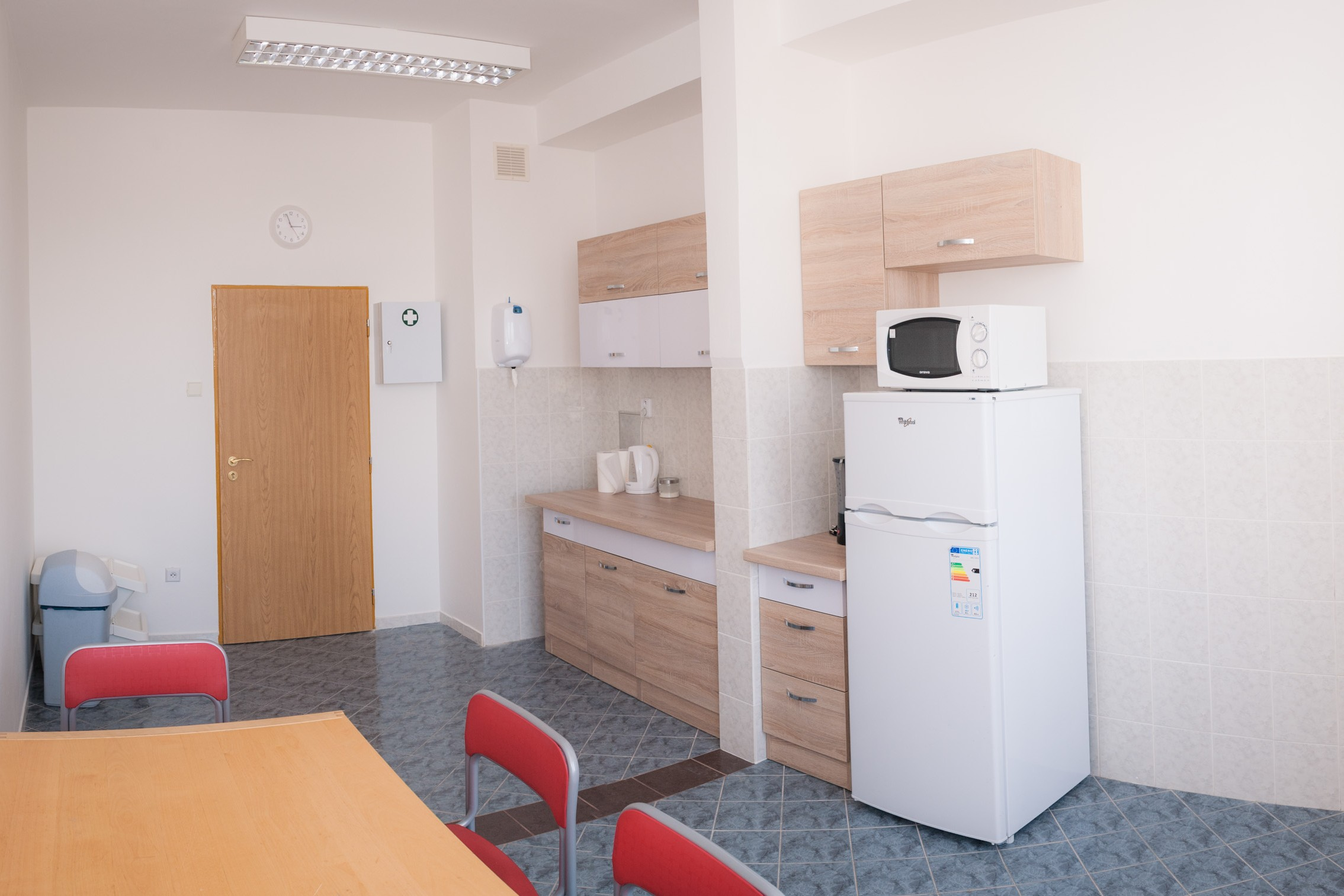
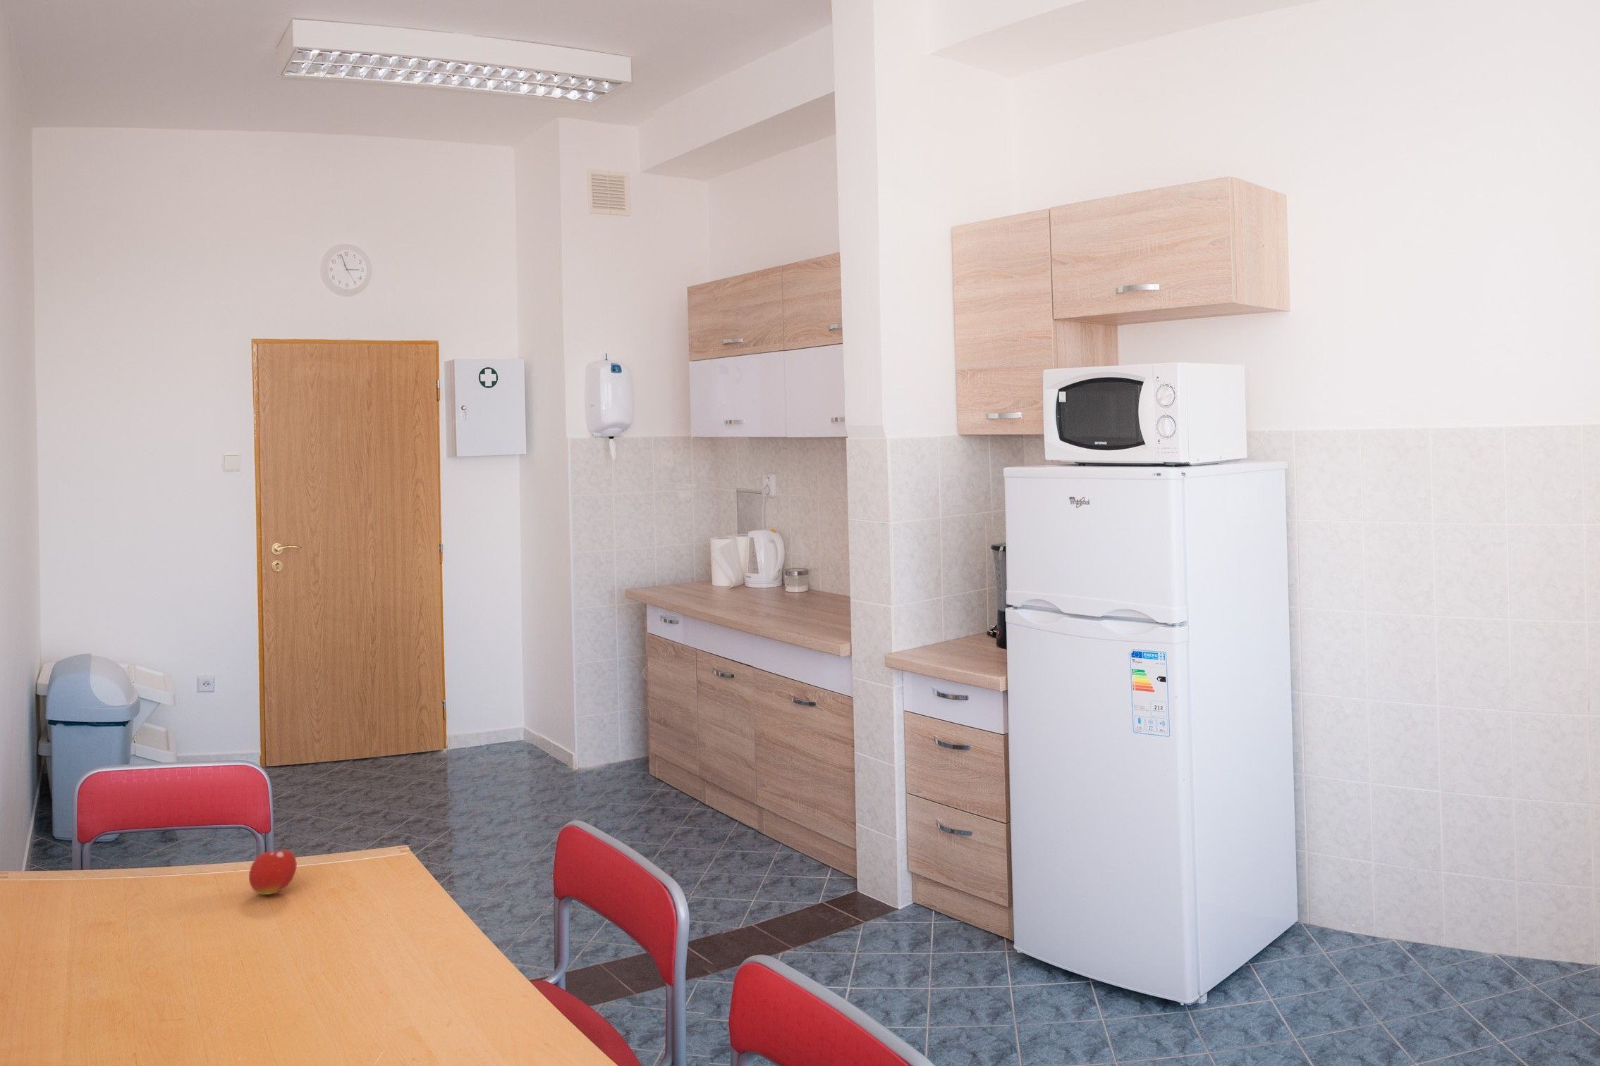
+ fruit (273, 870)
